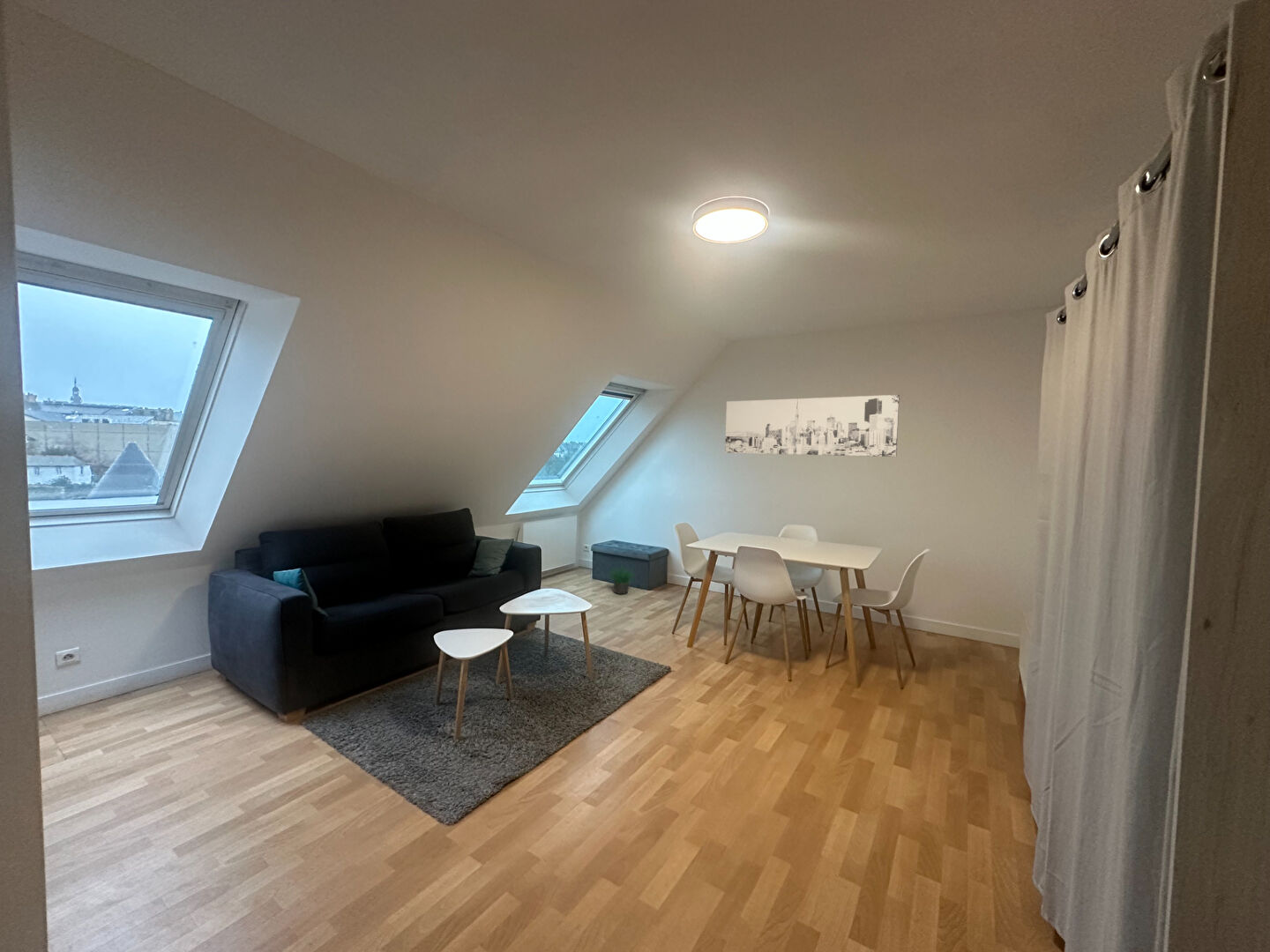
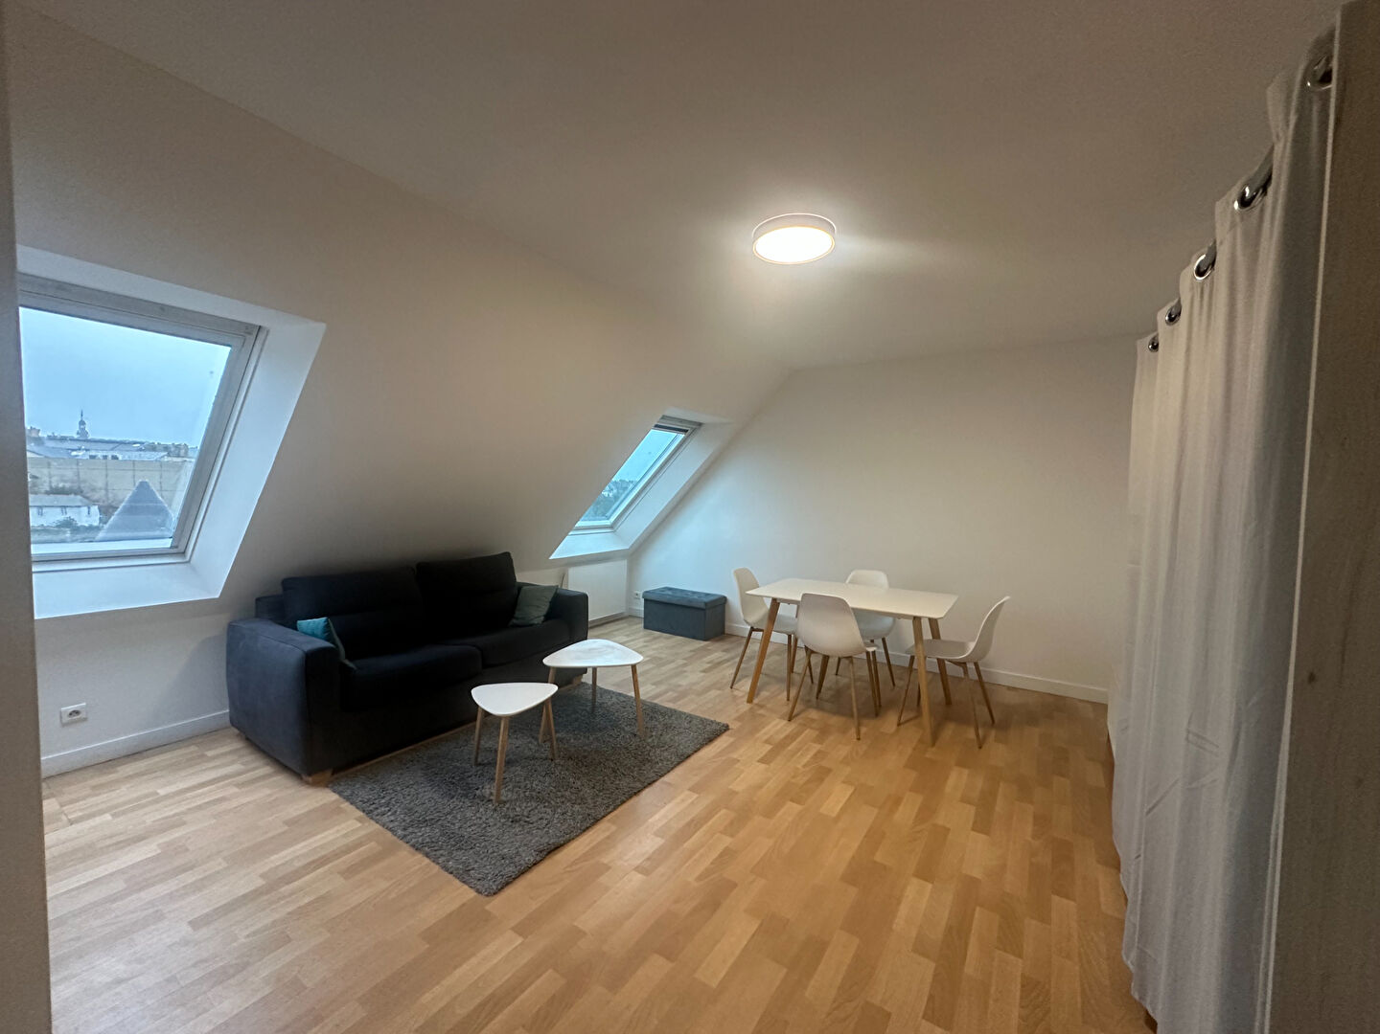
- wall art (803, 427)
- potted plant (621, 576)
